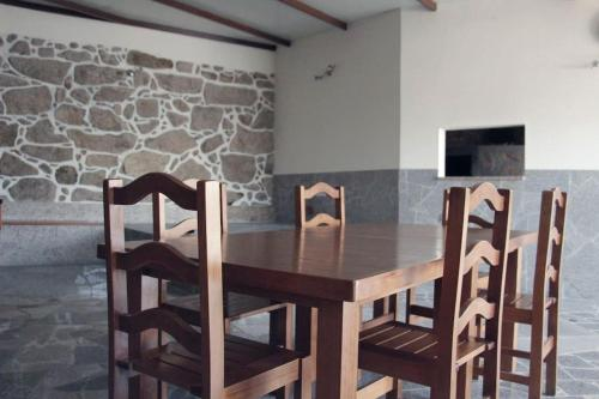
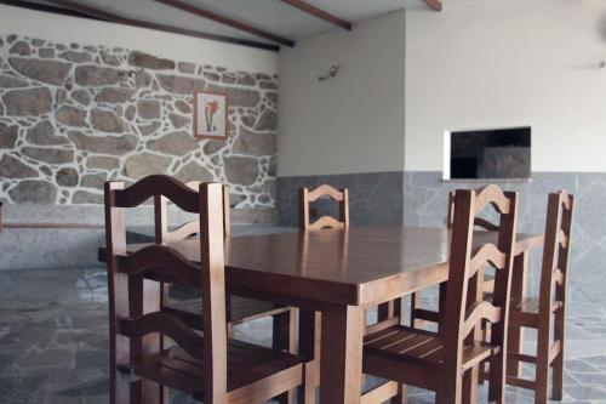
+ wall art (211, 114)
